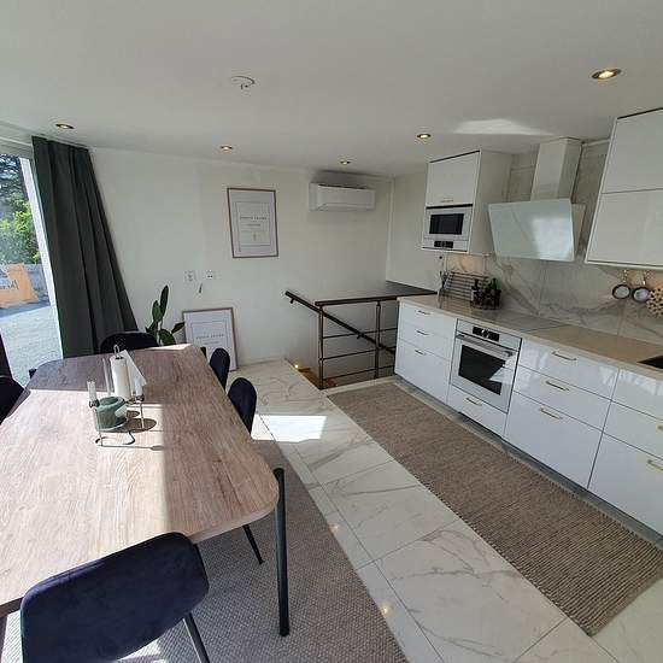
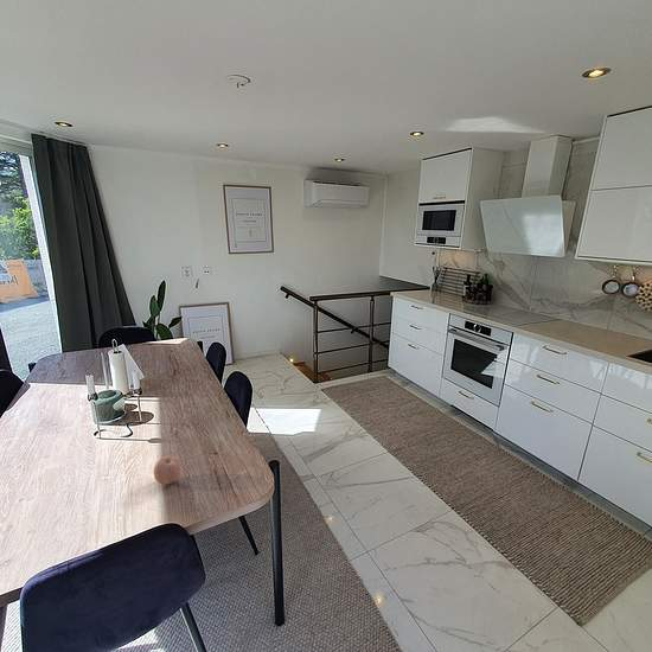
+ fruit (167, 469)
